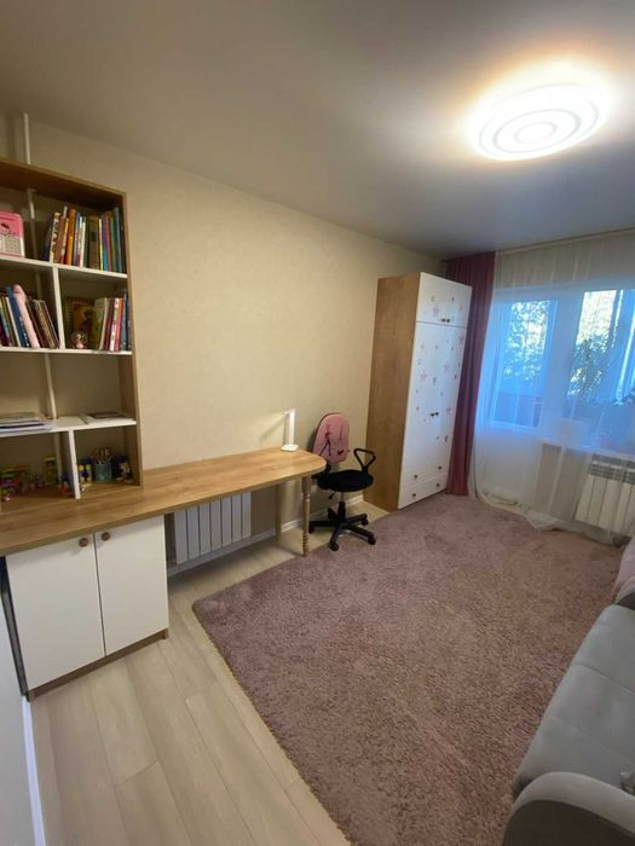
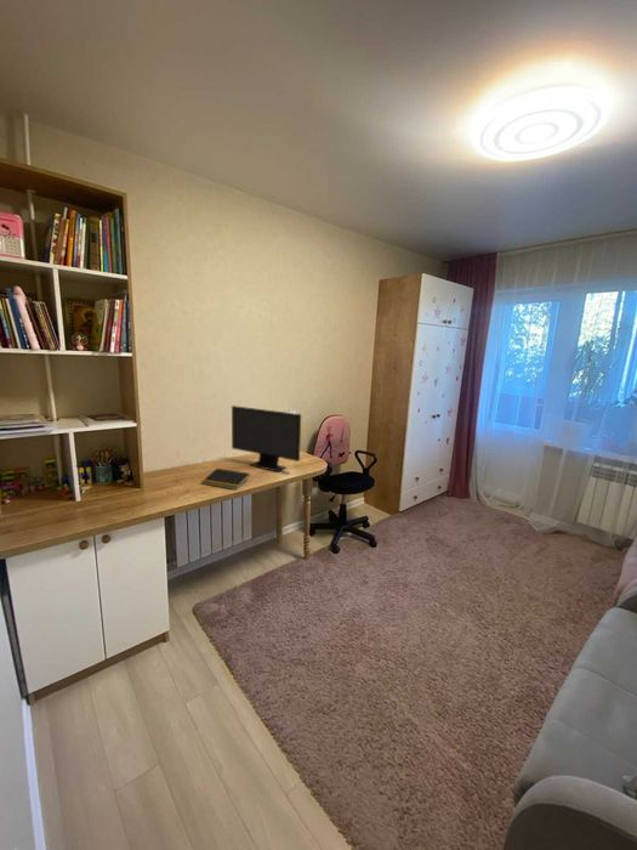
+ notepad (226, 478)
+ computer monitor (267, 438)
